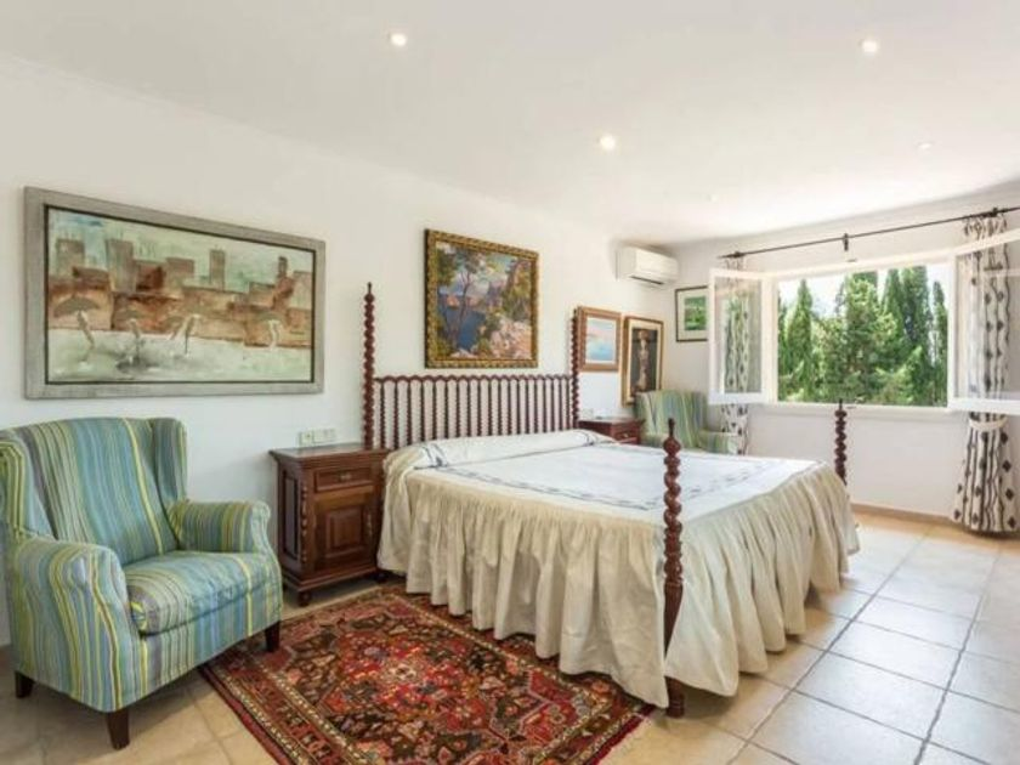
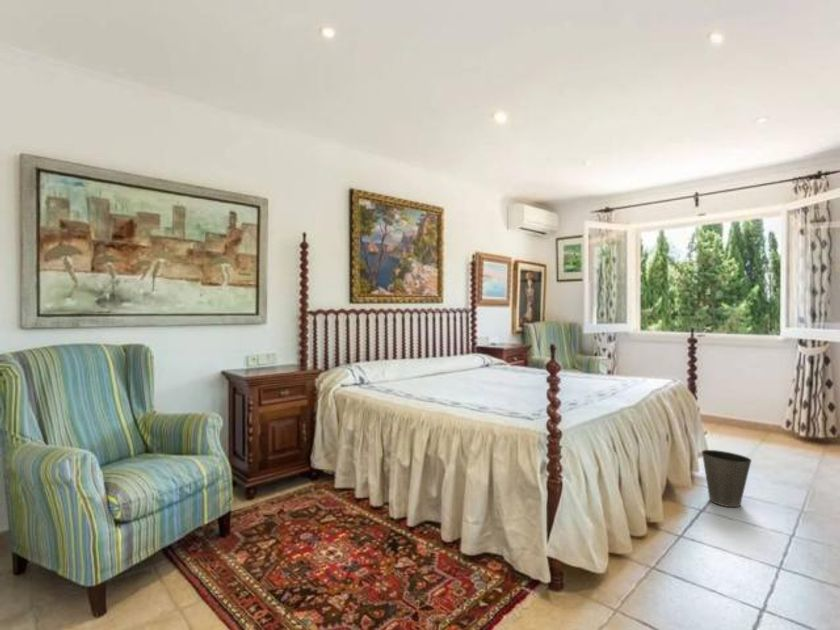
+ waste basket (725, 478)
